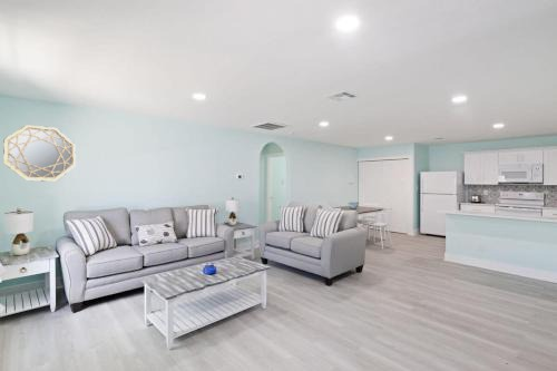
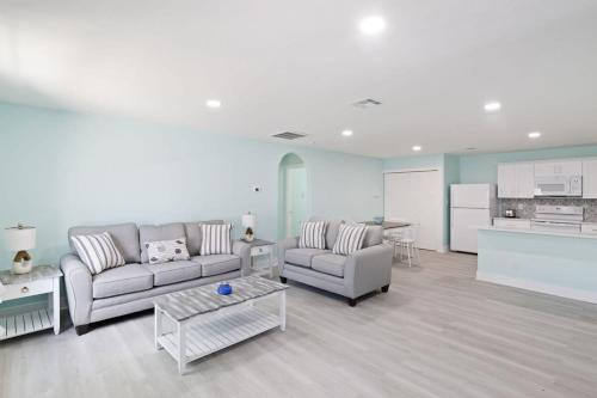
- home mirror (41, 154)
